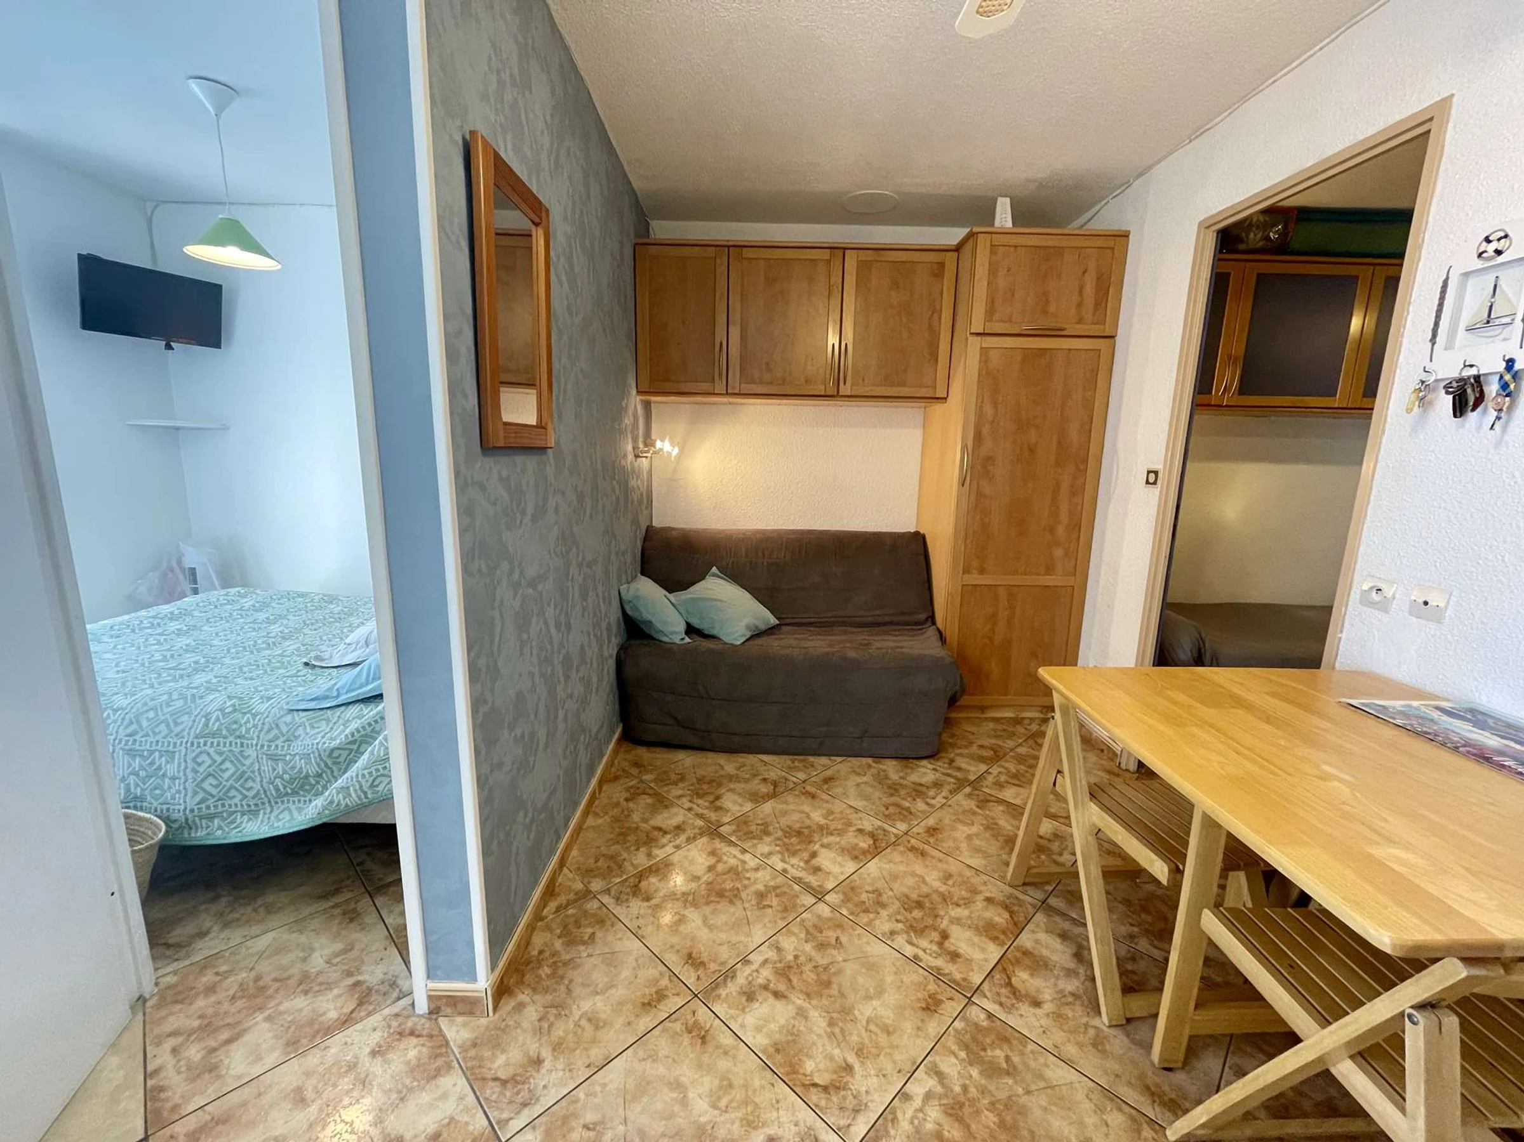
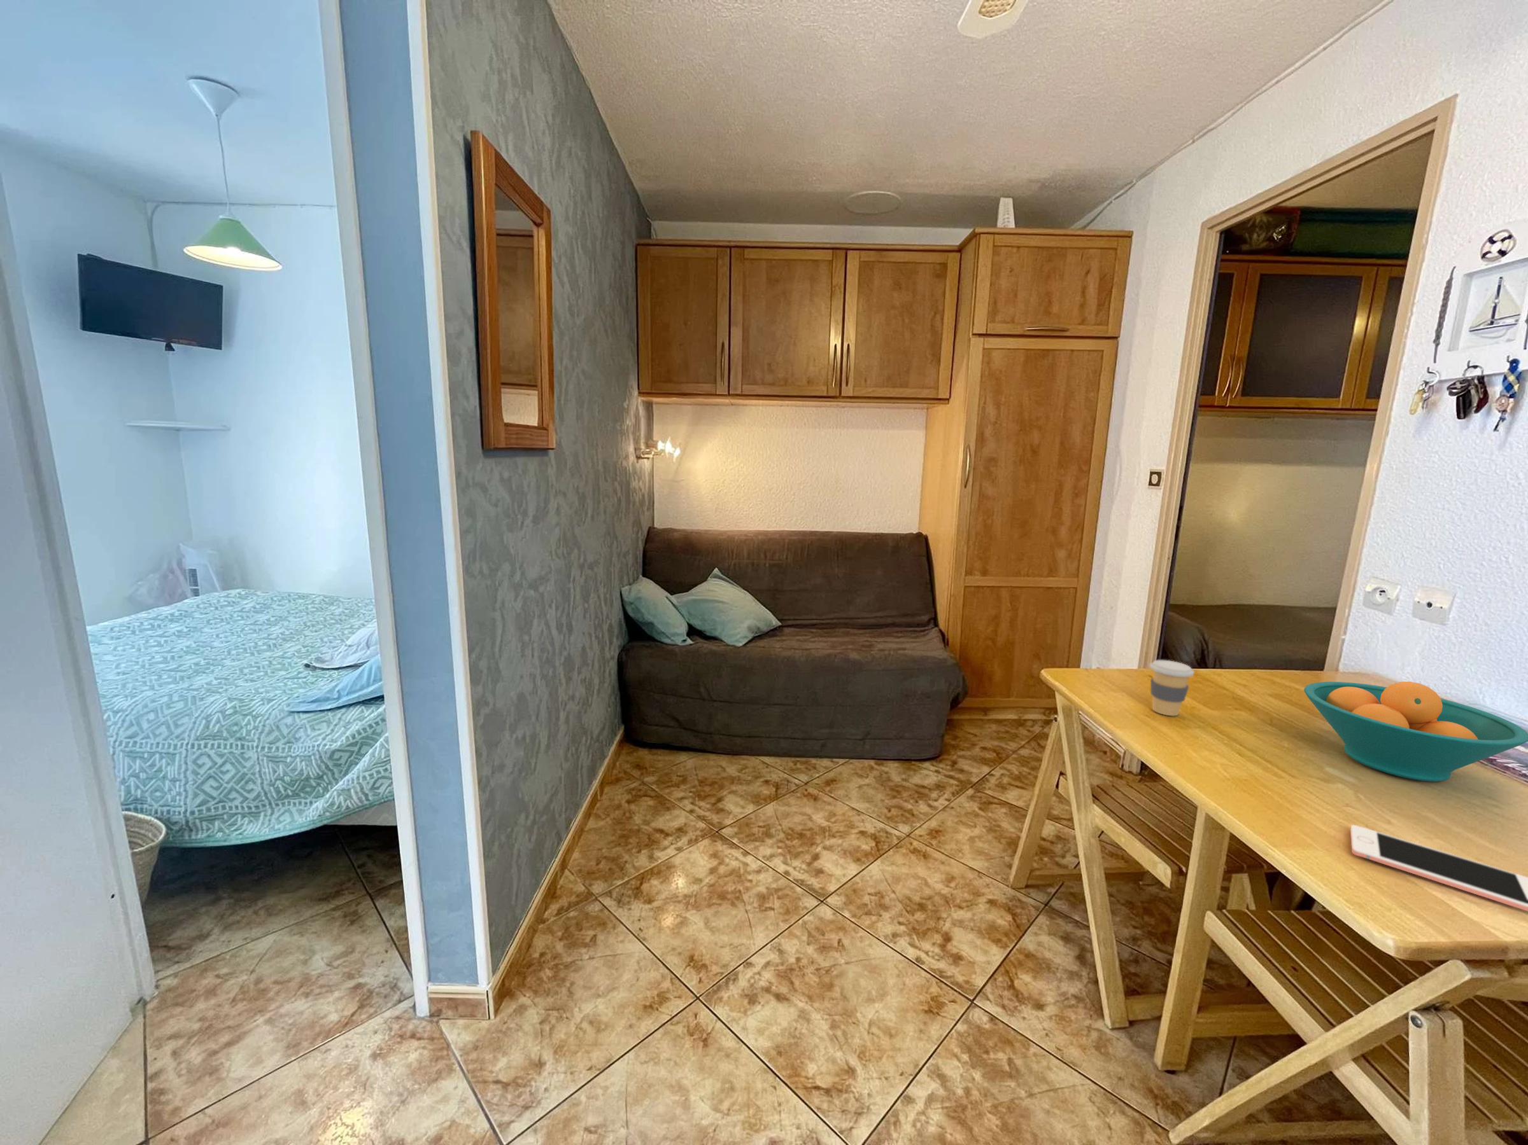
+ coffee cup (1168, 688)
+ fruit bowl (1403, 724)
+ cell phone (1441, 867)
